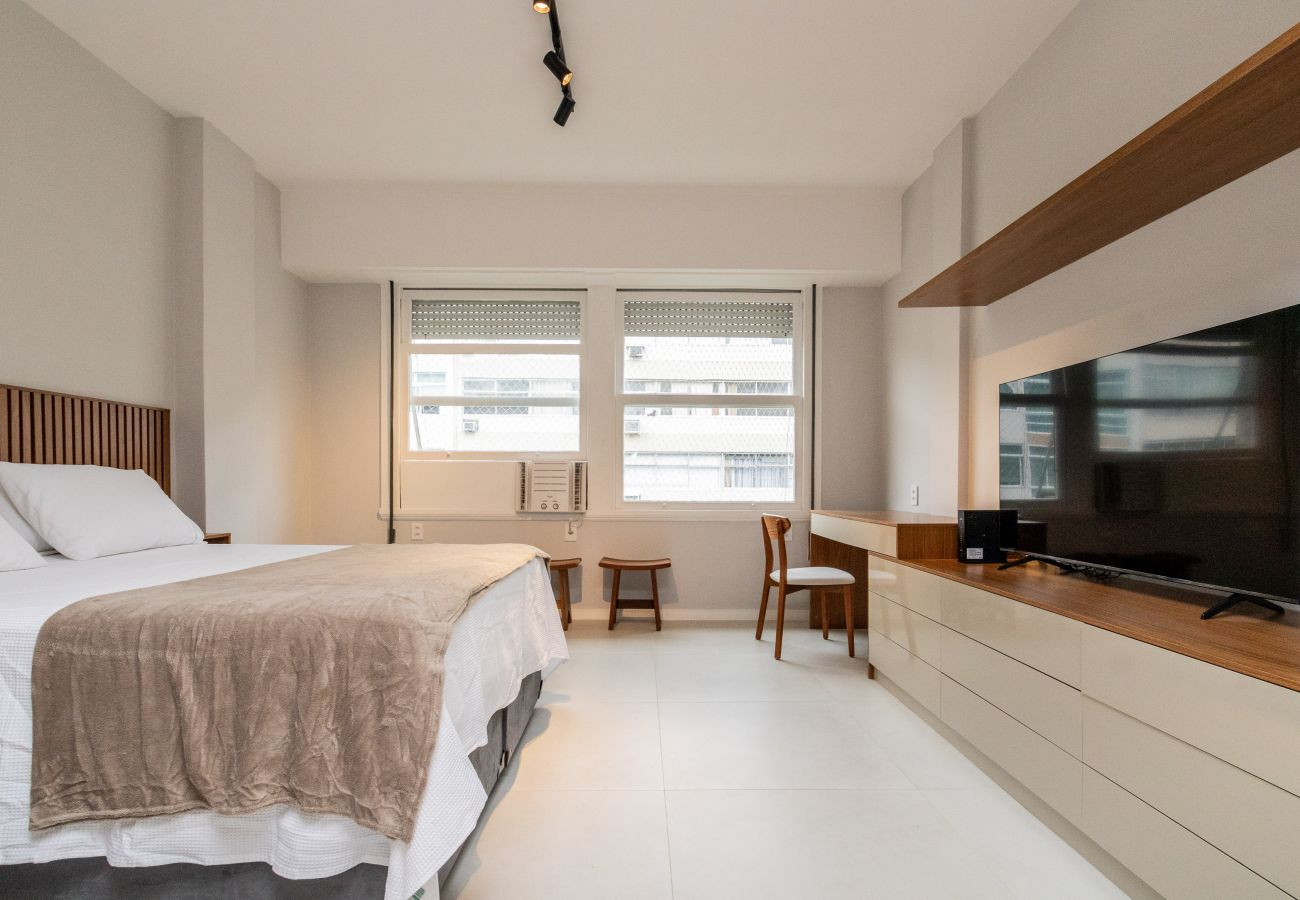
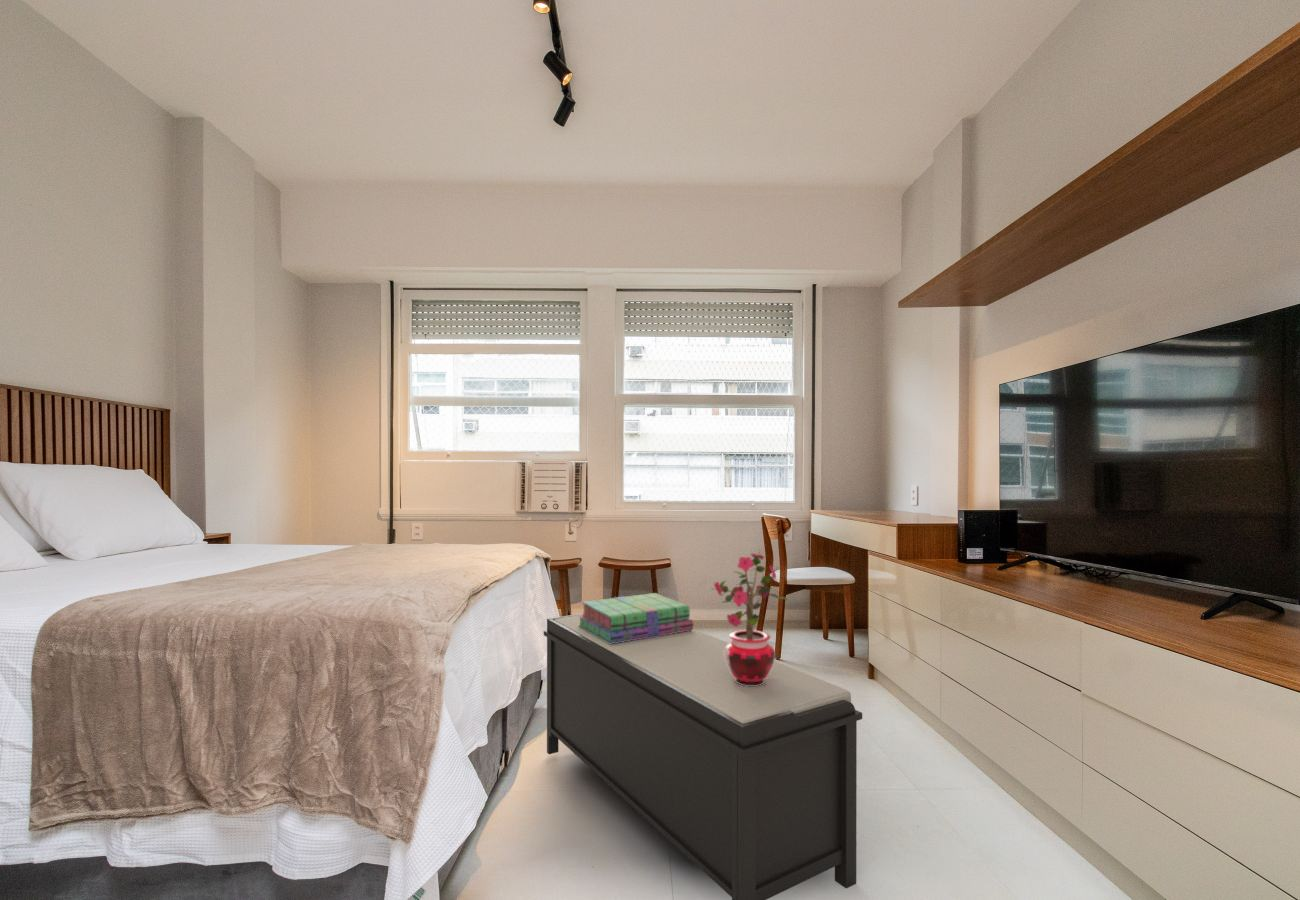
+ stack of books (635, 615)
+ potted plant (752, 616)
+ bench (673, 728)
